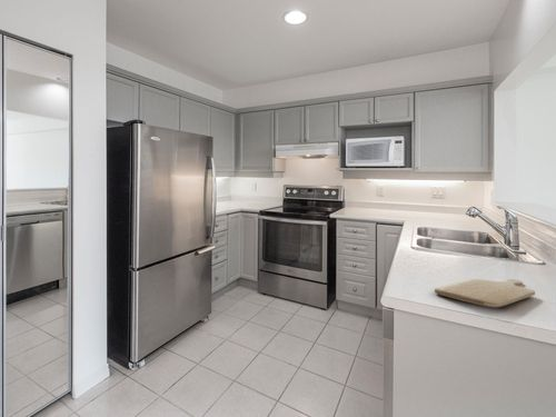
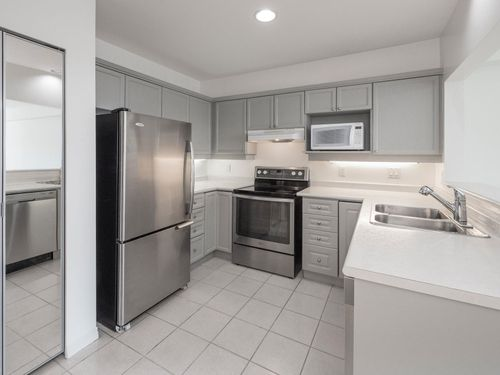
- chopping board (492, 289)
